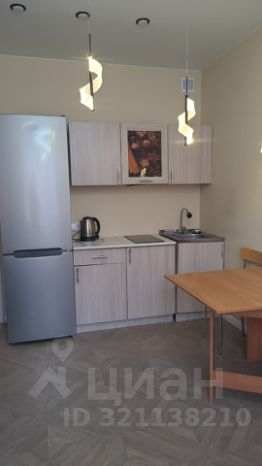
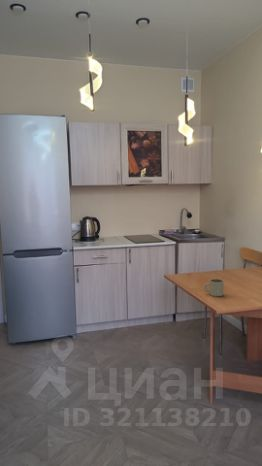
+ mug (213, 287)
